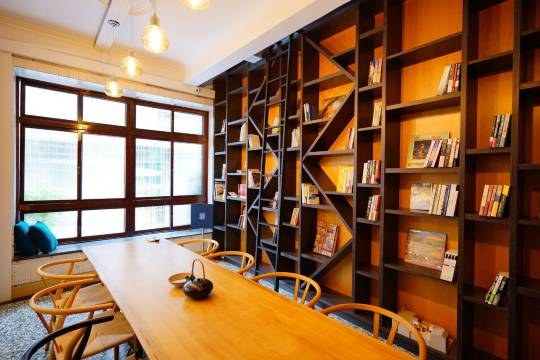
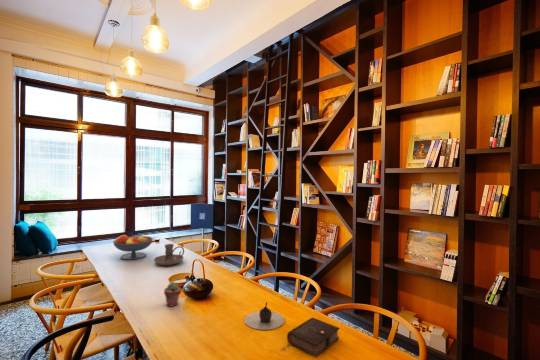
+ potted succulent (172, 293)
+ fruit bowl (133, 245)
+ book (309, 337)
+ teapot (264, 311)
+ candle holder (171, 253)
